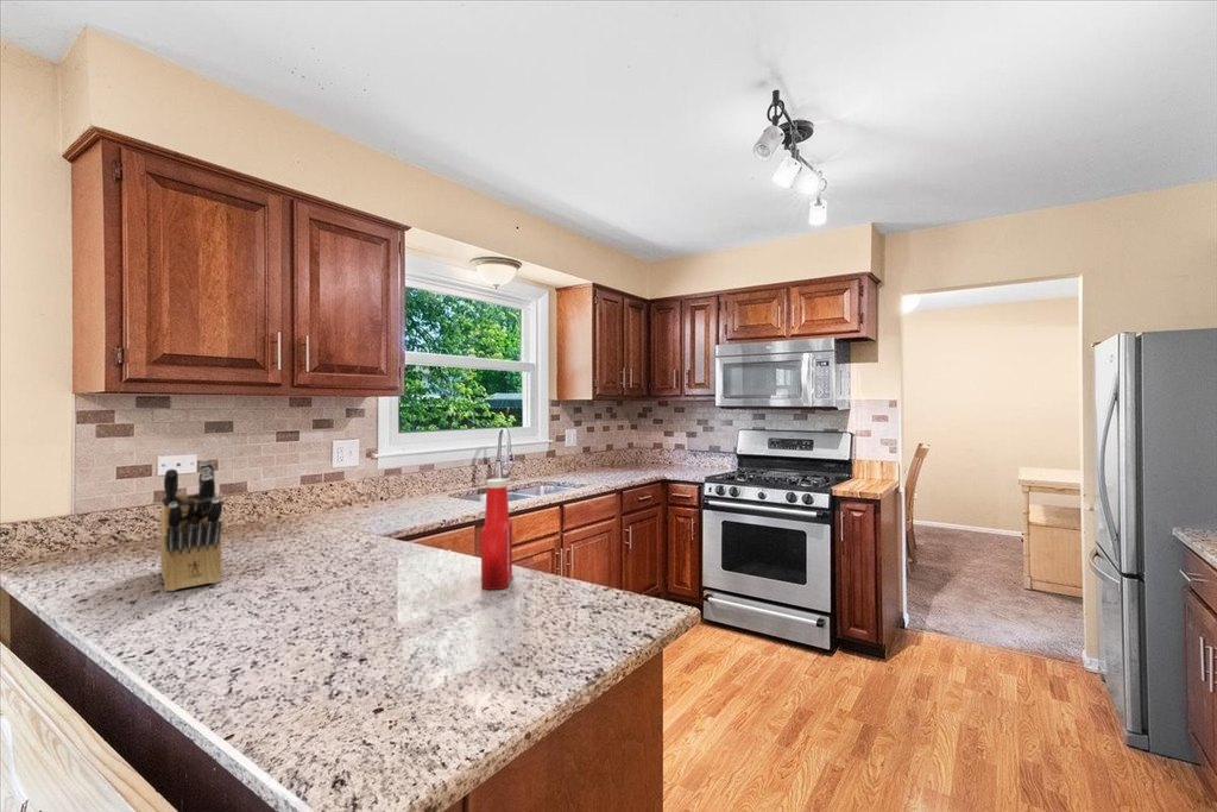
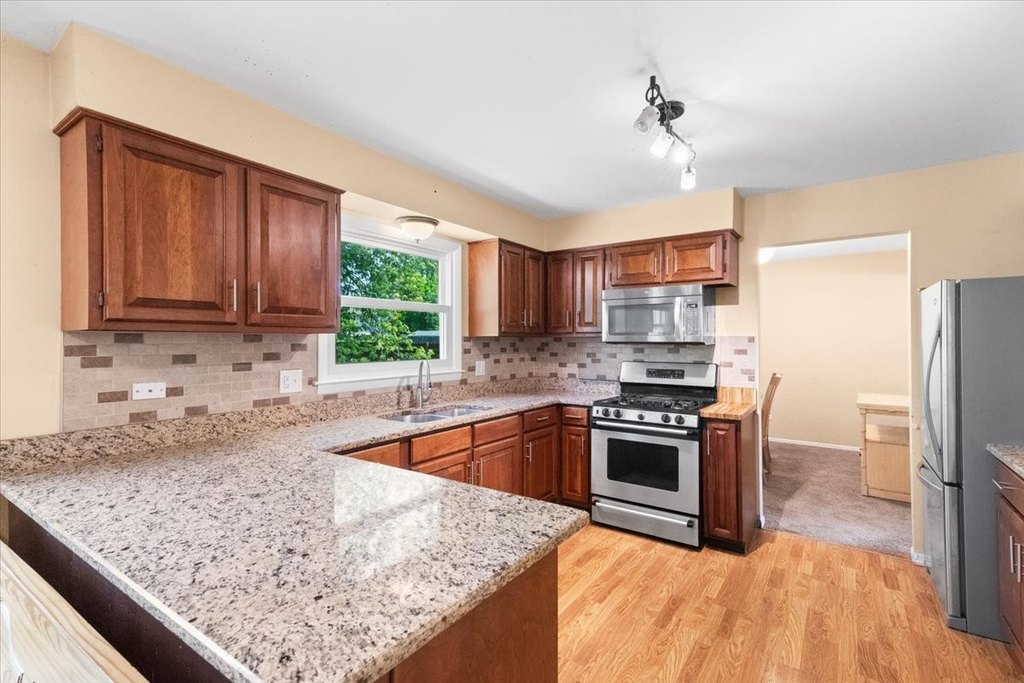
- knife block (190, 518)
- soap bottle (497, 529)
